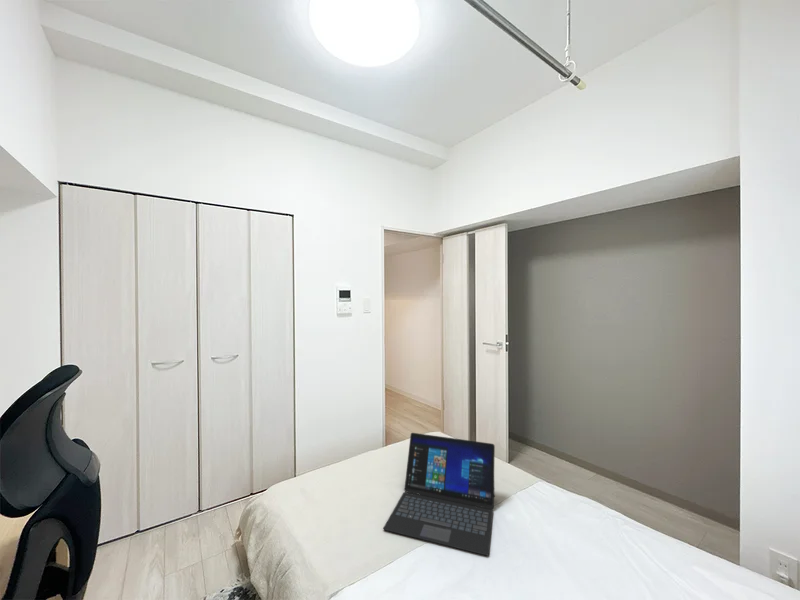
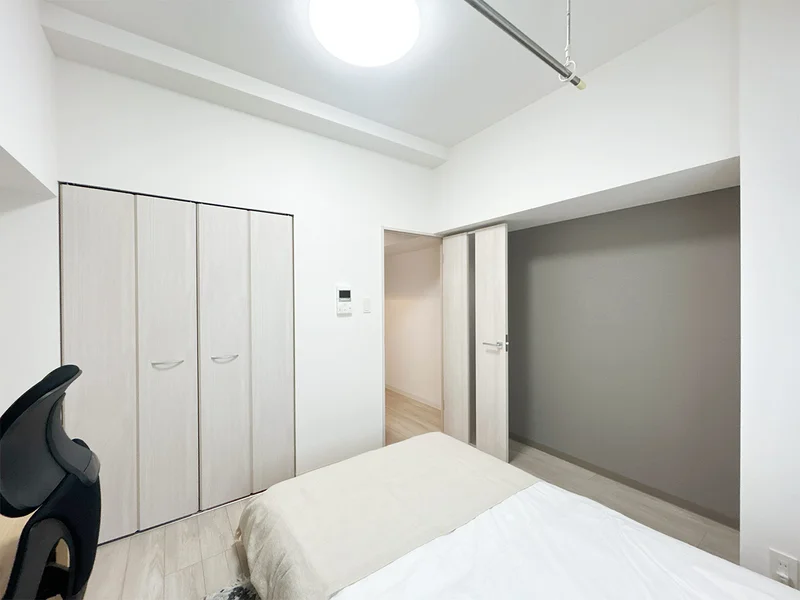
- laptop (443, 483)
